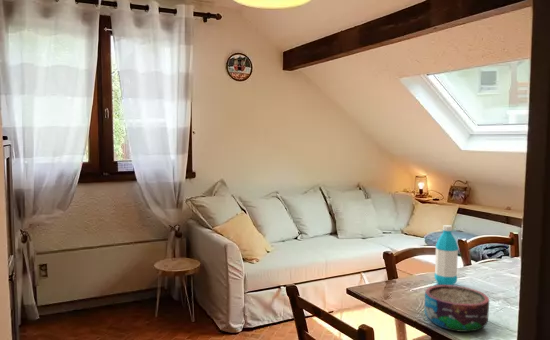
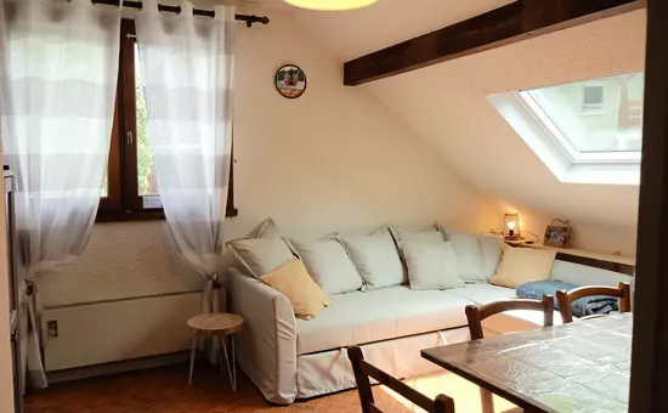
- water bottle (446, 254)
- bowl (456, 307)
